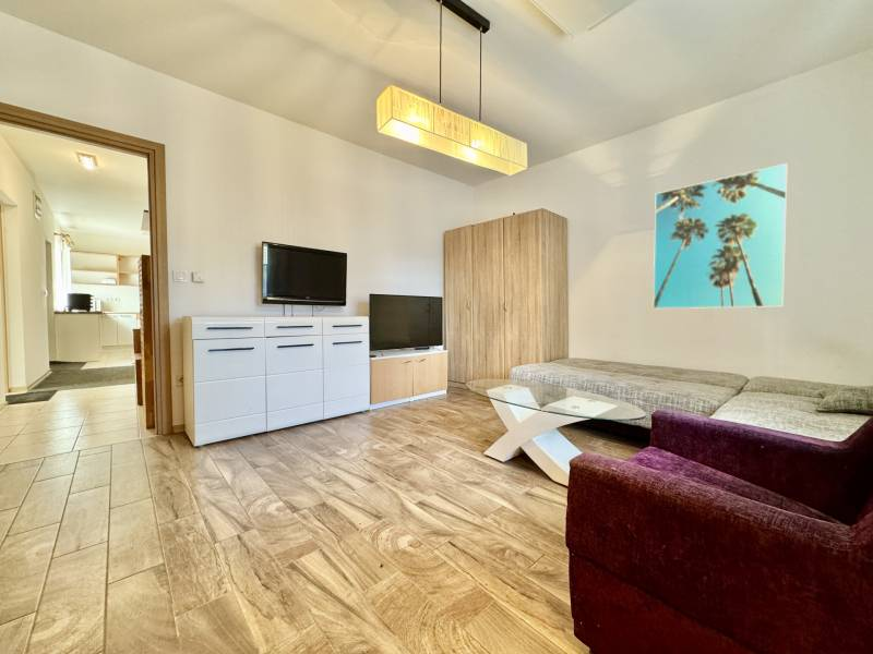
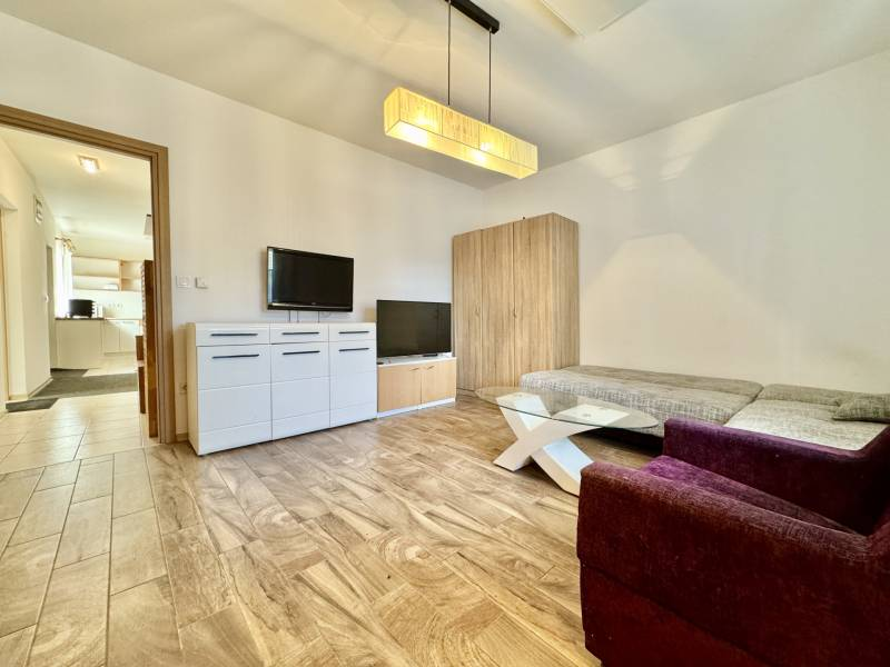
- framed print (713, 244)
